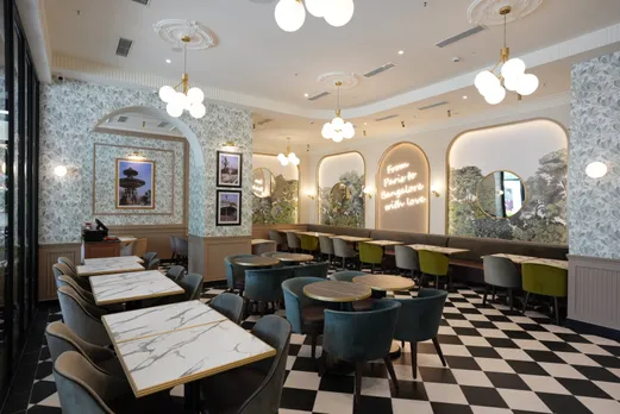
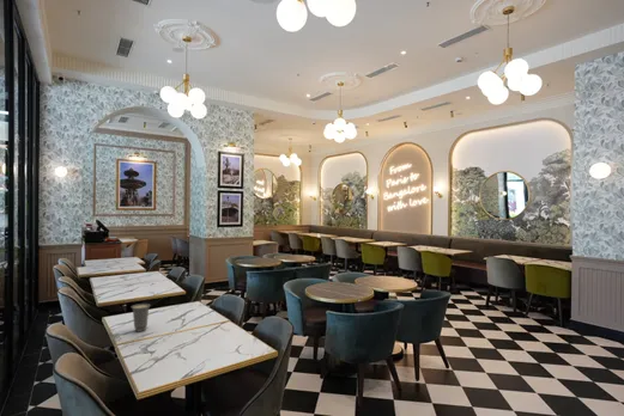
+ cup (140, 318)
